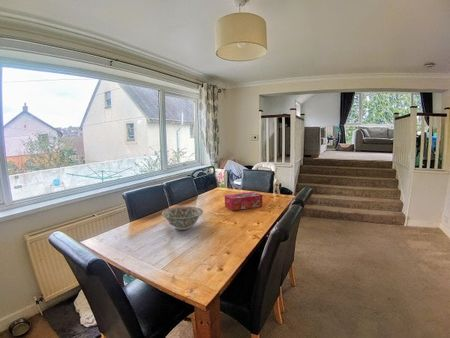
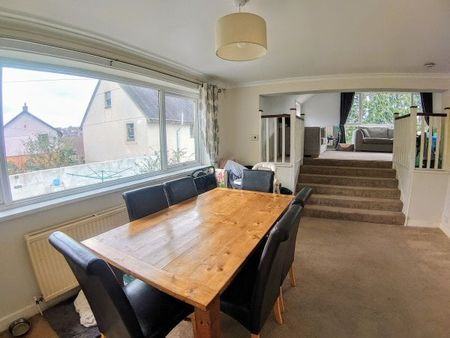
- decorative bowl (183, 219)
- tissue box (243, 200)
